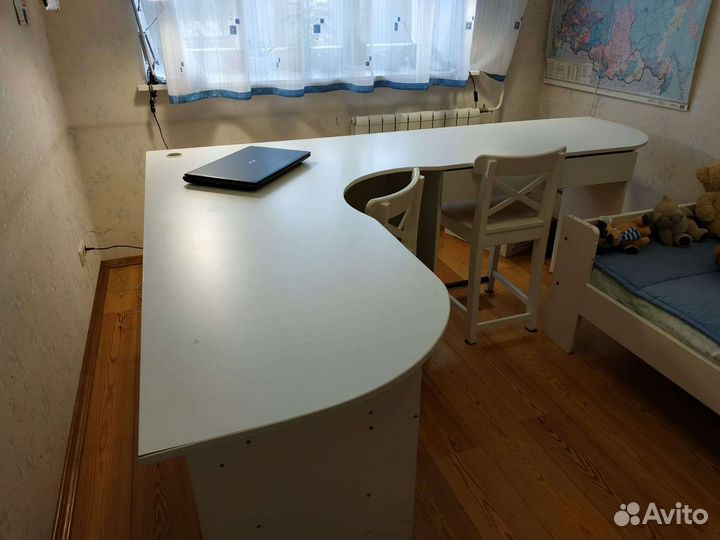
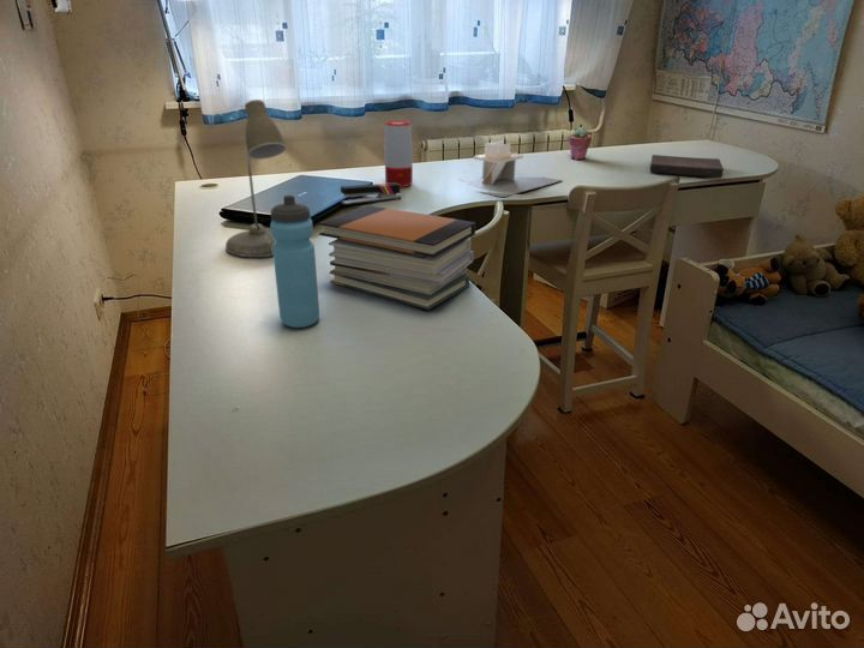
+ speaker (398, 154)
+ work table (499, 162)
+ desk lamp (251, 175)
+ water bottle (294, 260)
+ book (685, 166)
+ stapler (371, 192)
+ potted succulent (578, 142)
+ book stack (400, 254)
